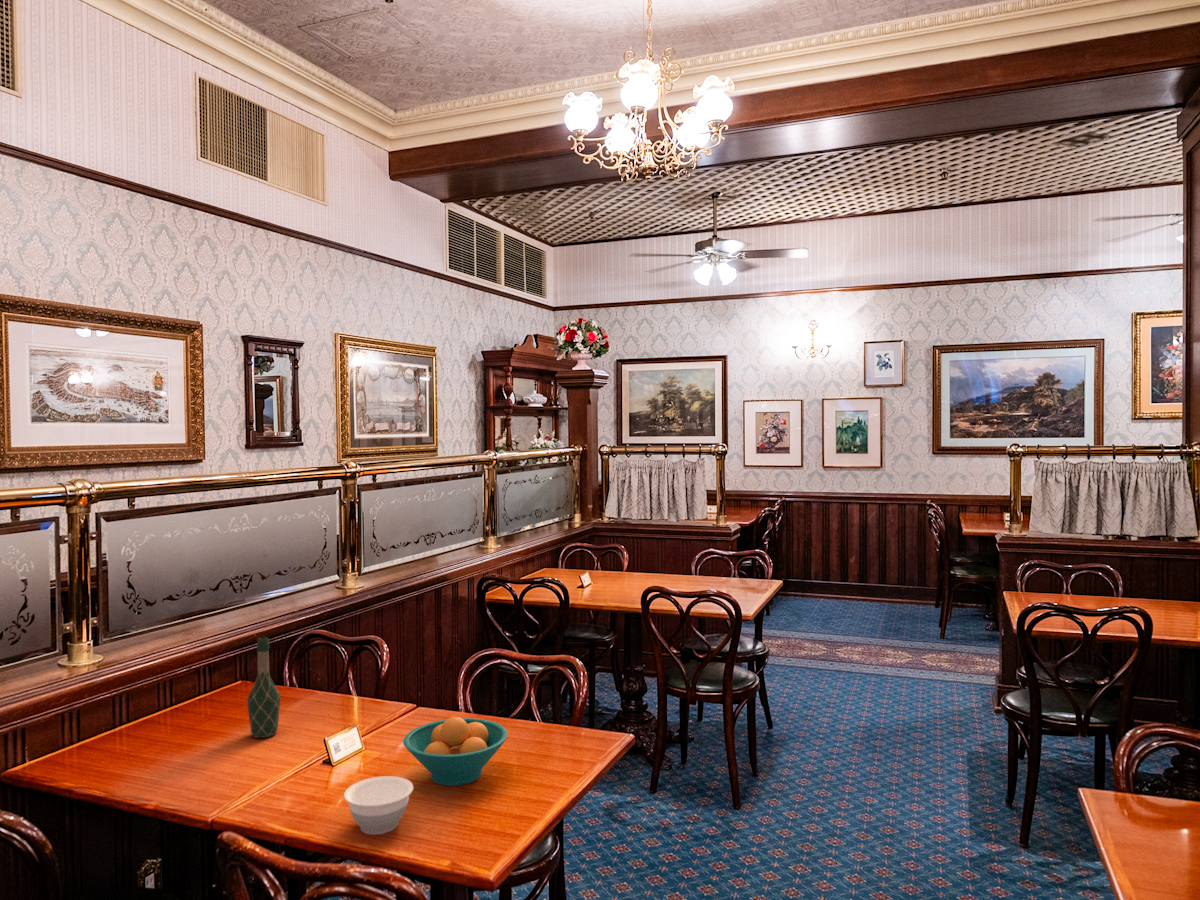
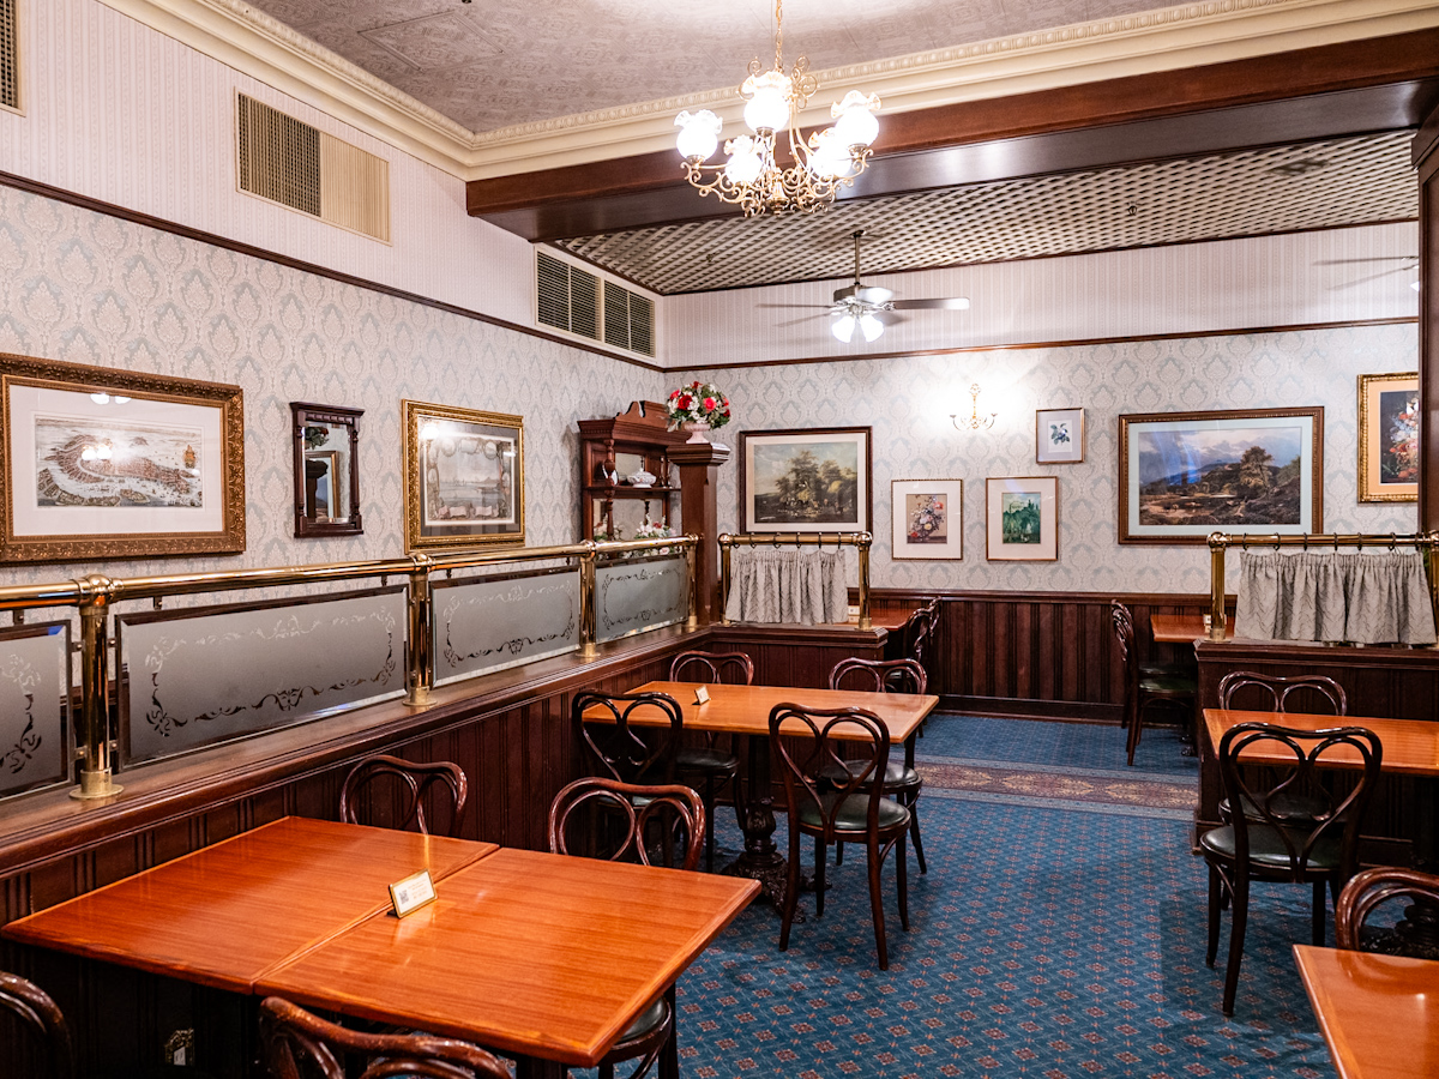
- wine bottle (263, 686)
- fruit bowl (456, 746)
- bowl (379, 807)
